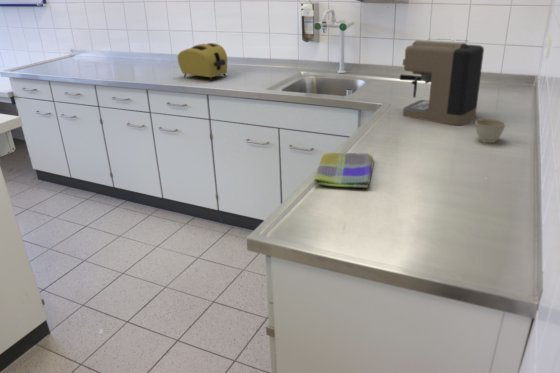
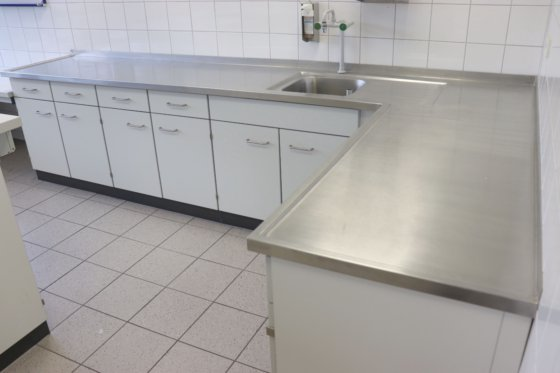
- flower pot (489, 131)
- dish towel (344, 168)
- coffee maker (434, 80)
- toaster (203, 61)
